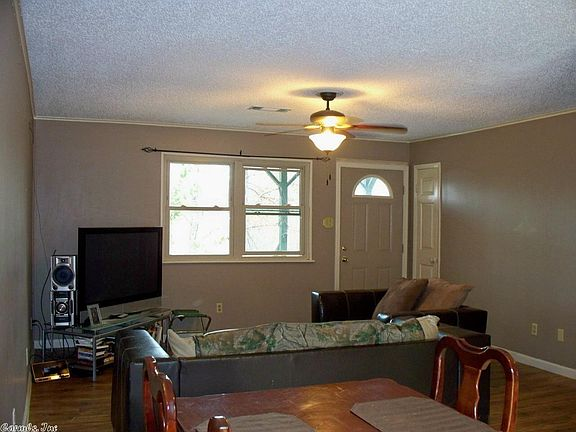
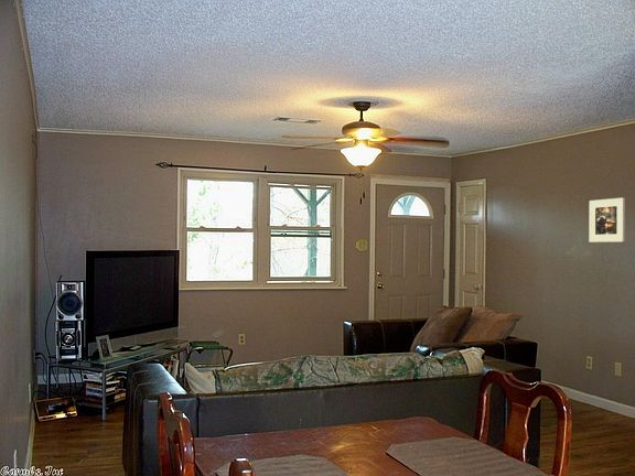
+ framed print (606, 220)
